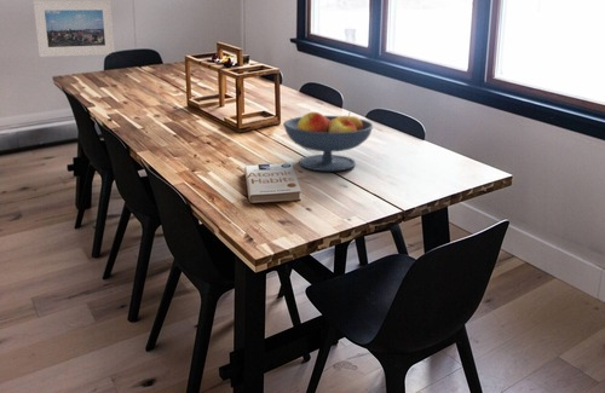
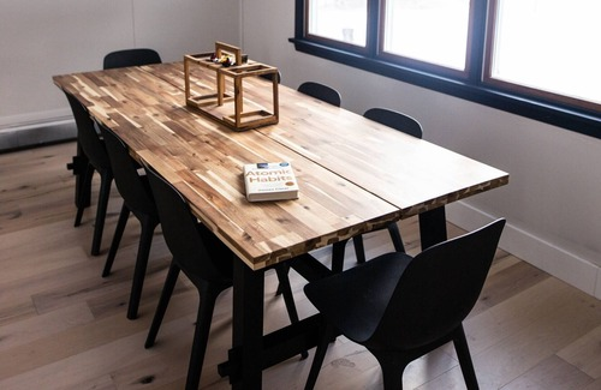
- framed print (75, 28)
- fruit bowl (328, 137)
